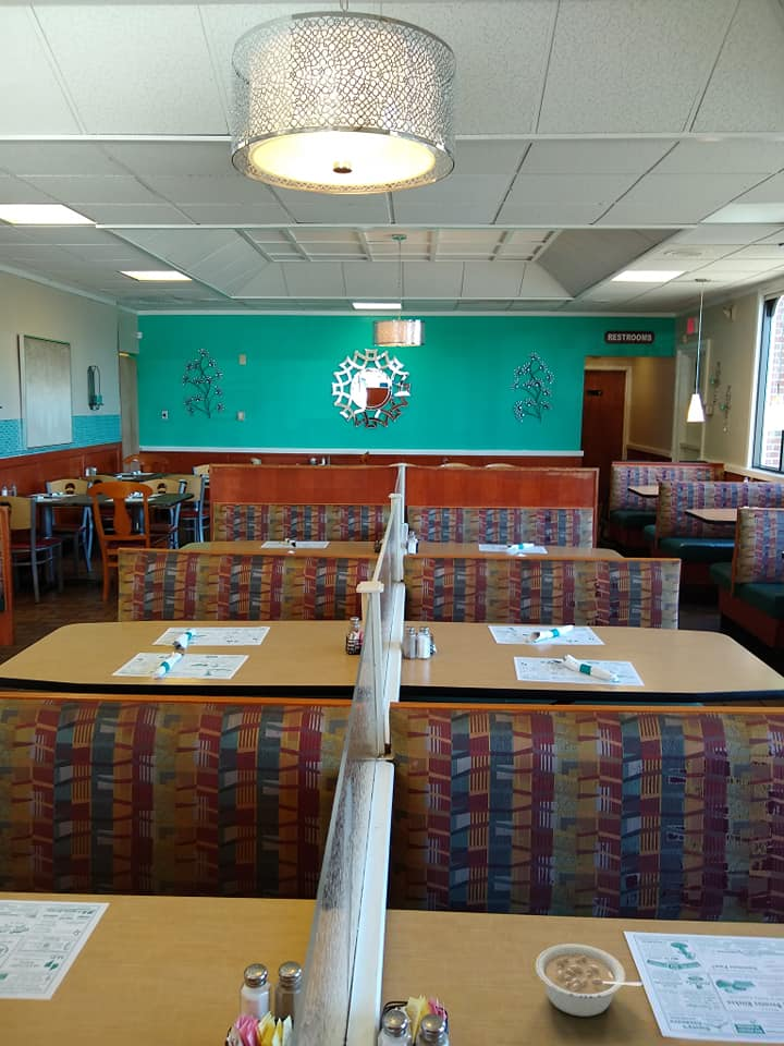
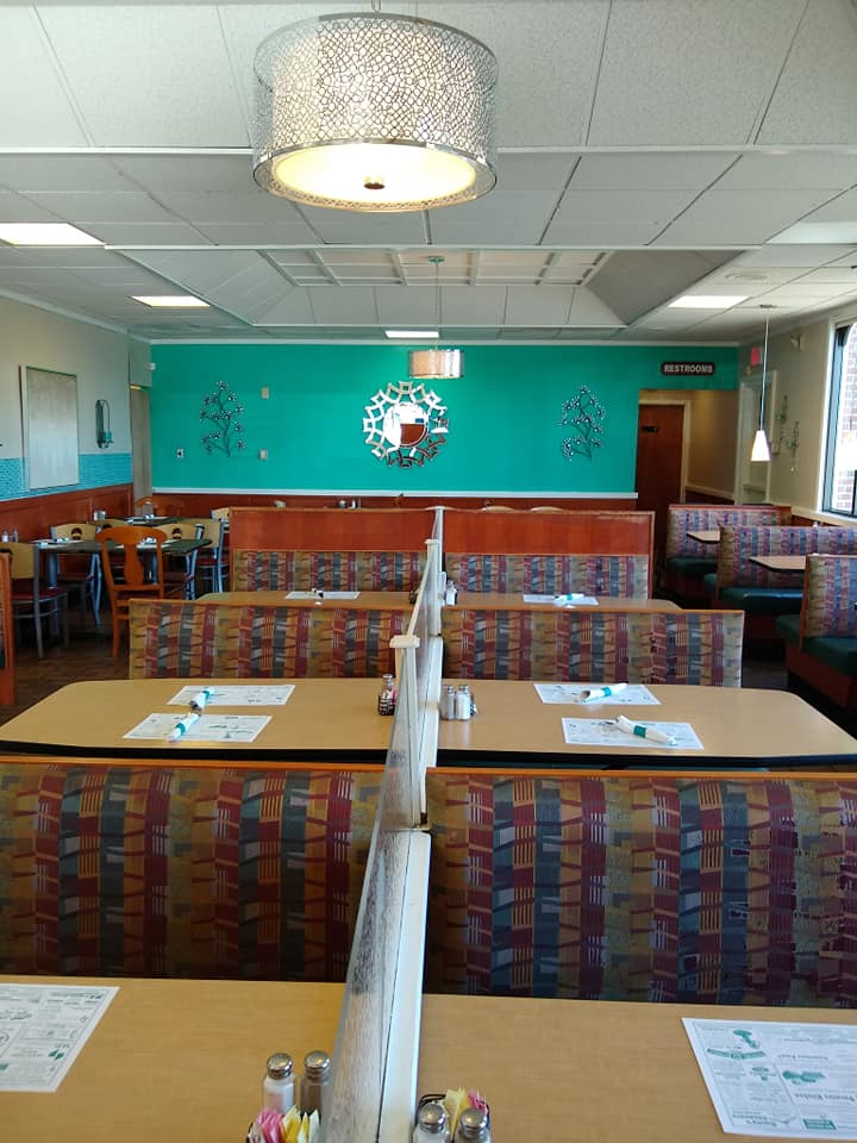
- legume (583, 980)
